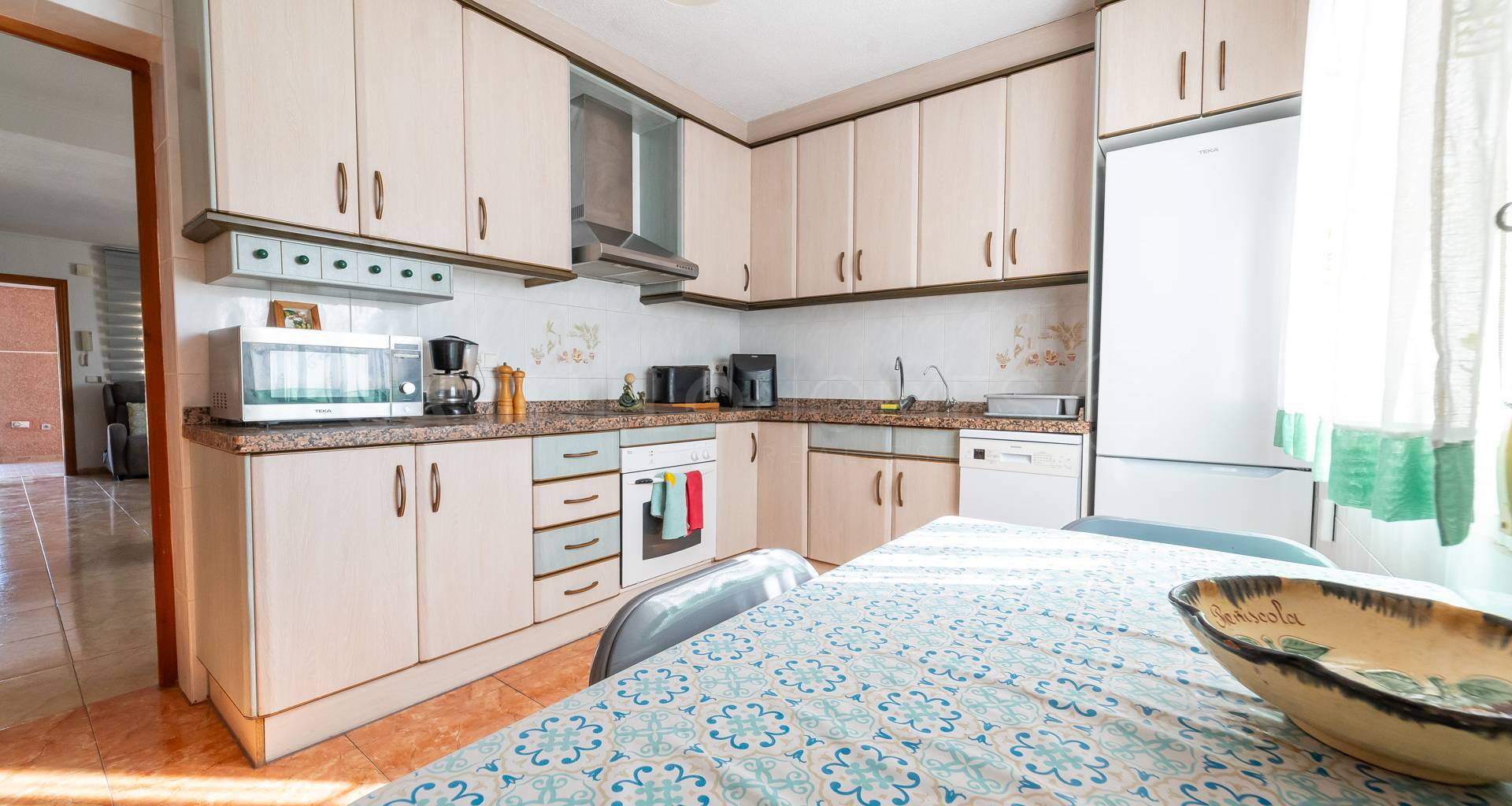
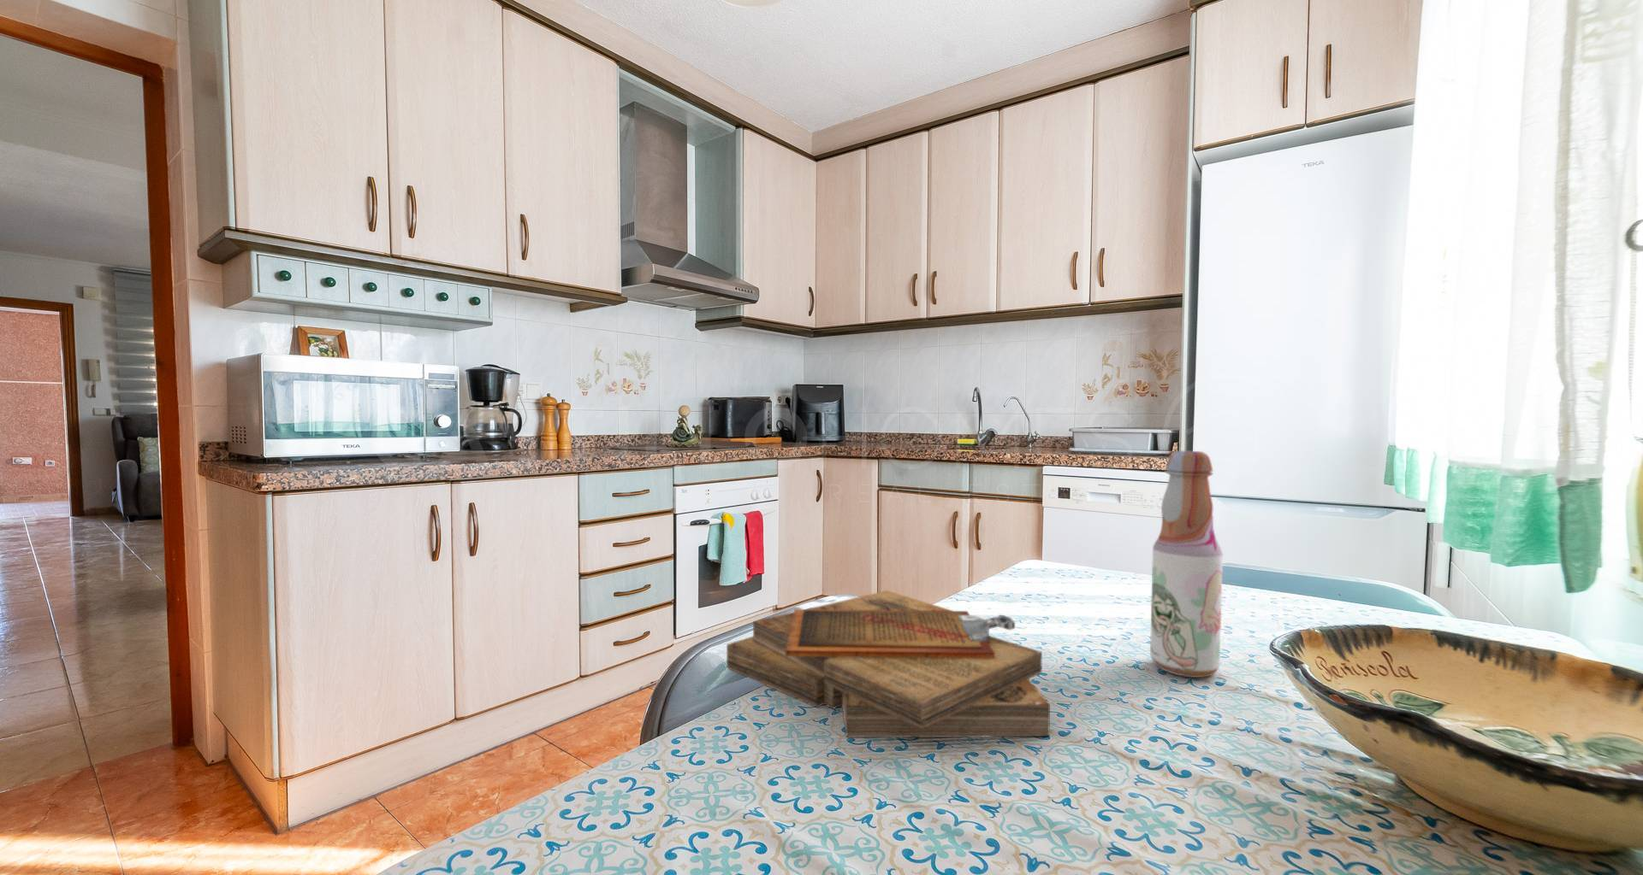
+ bottle (1186, 560)
+ clipboard (874, 647)
